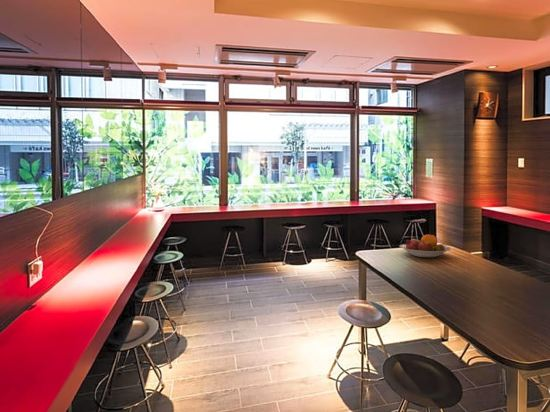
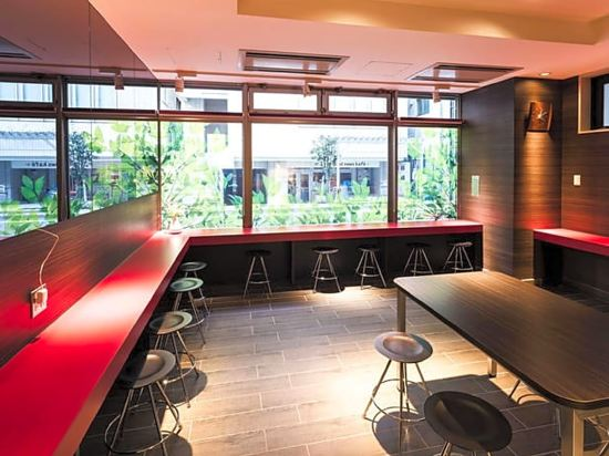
- fruit bowl (424, 245)
